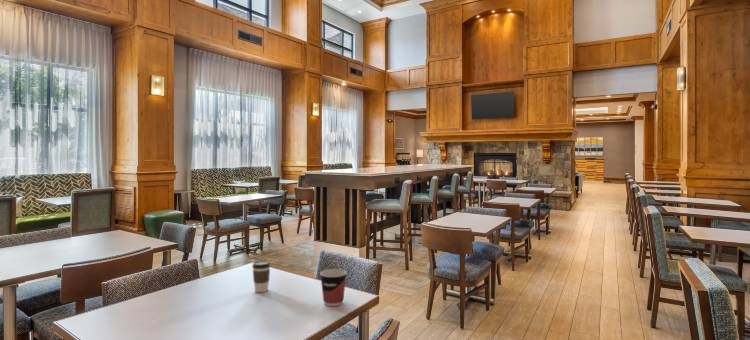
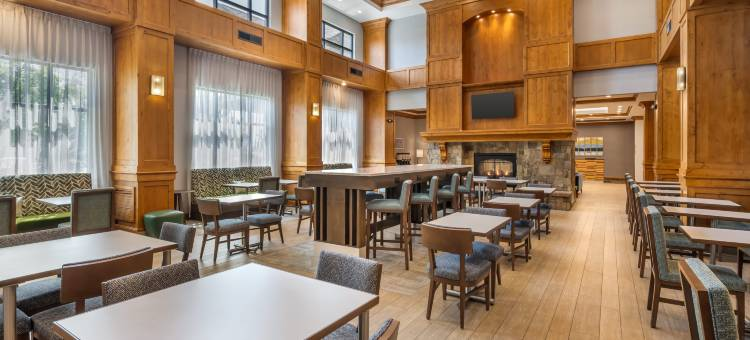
- coffee cup (261, 276)
- cup (333, 287)
